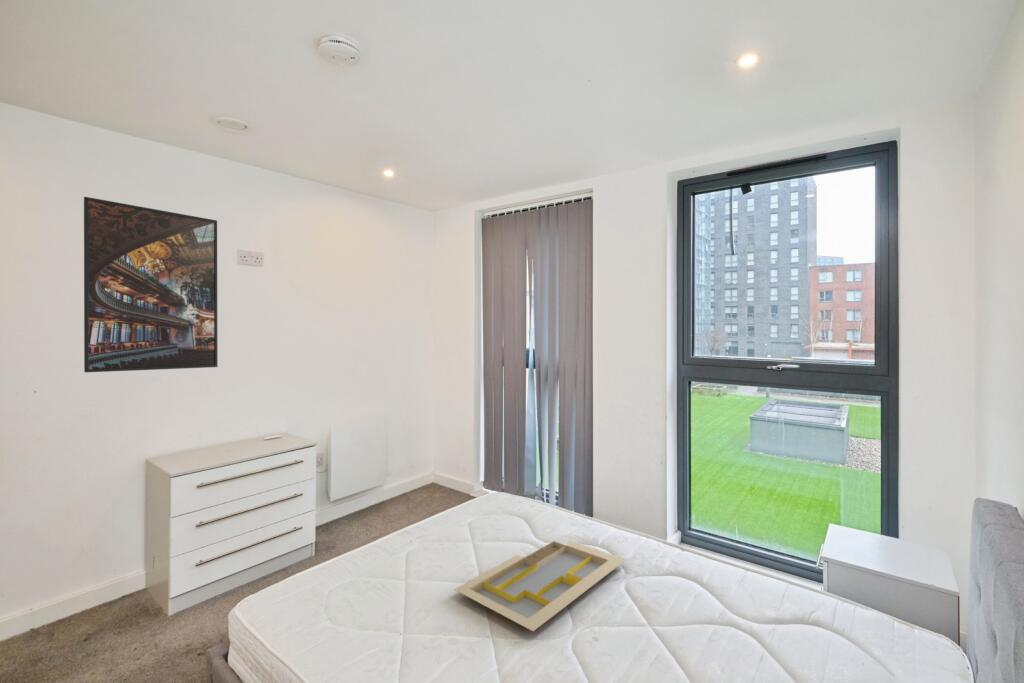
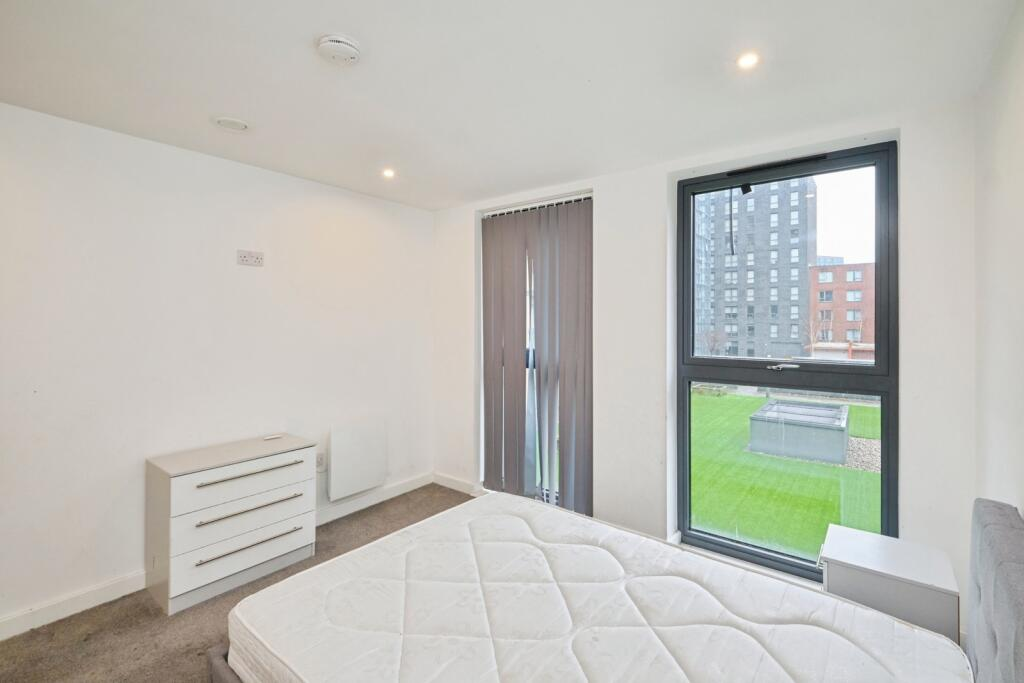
- serving tray (545, 577)
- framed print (156, 289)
